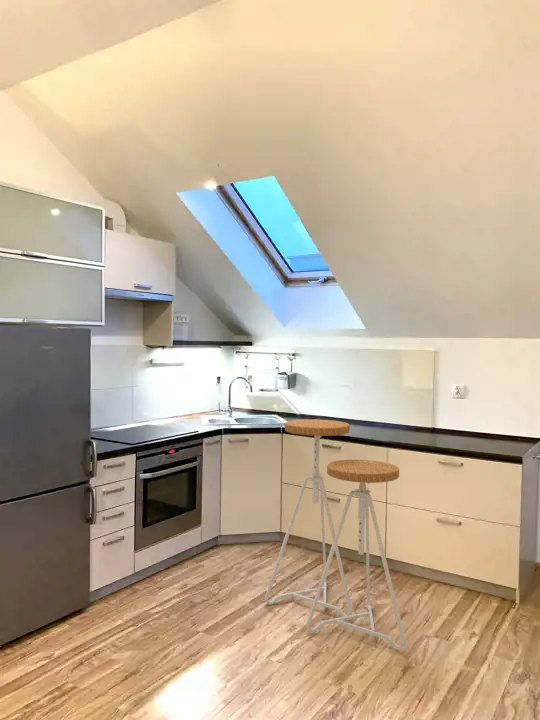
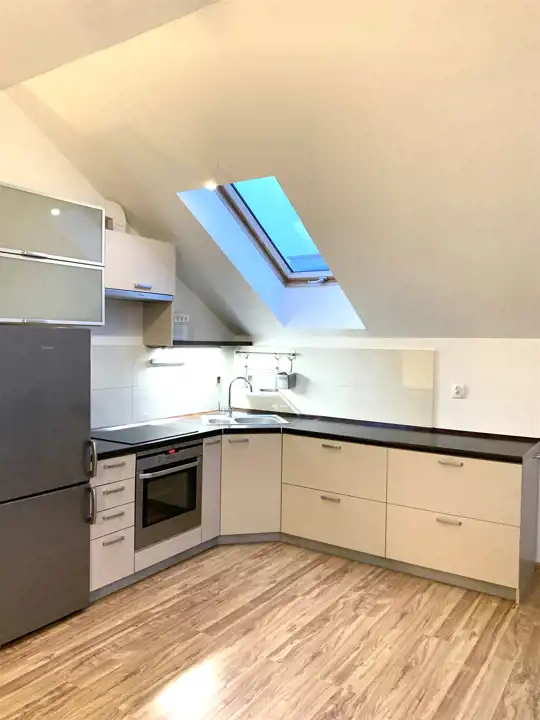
- bar stool (331, 519)
